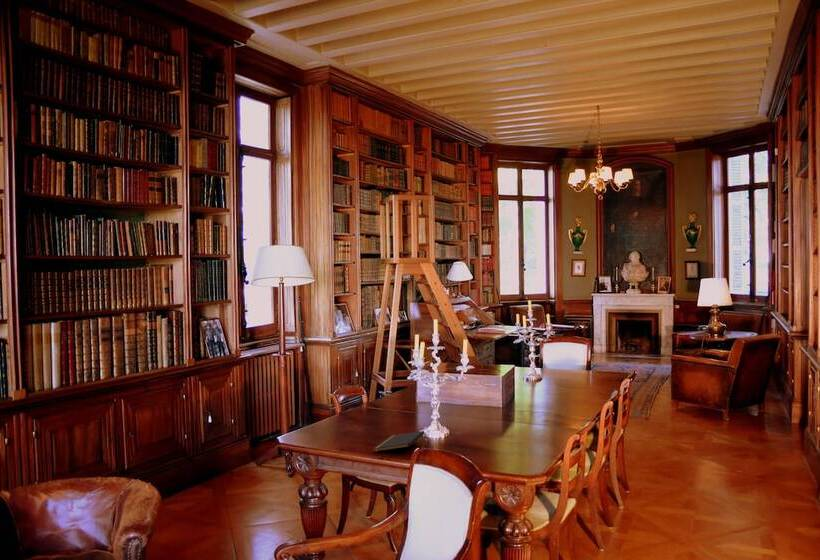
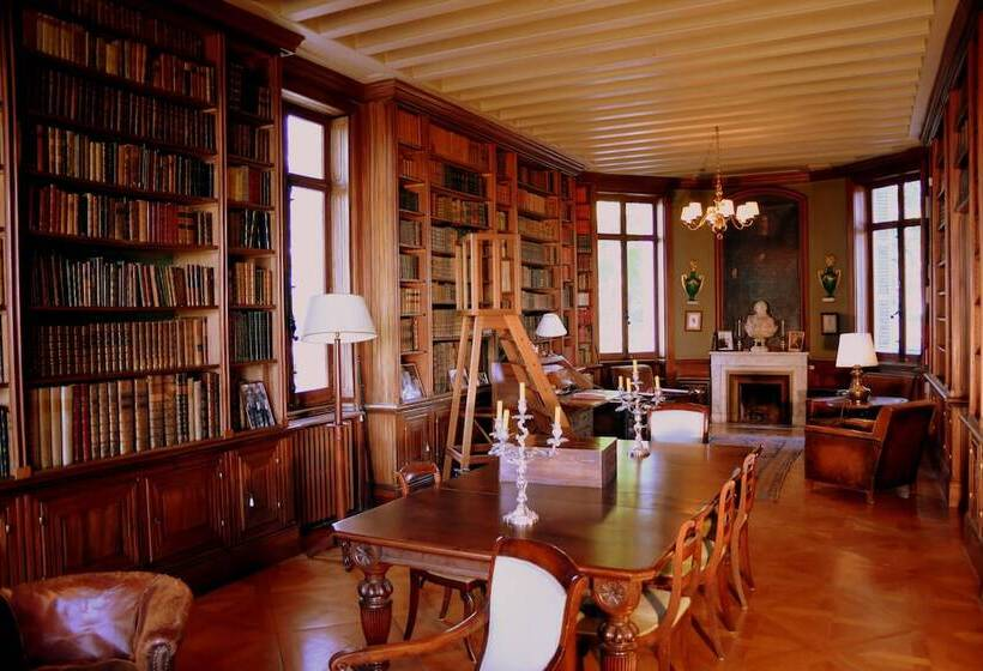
- notepad (399, 441)
